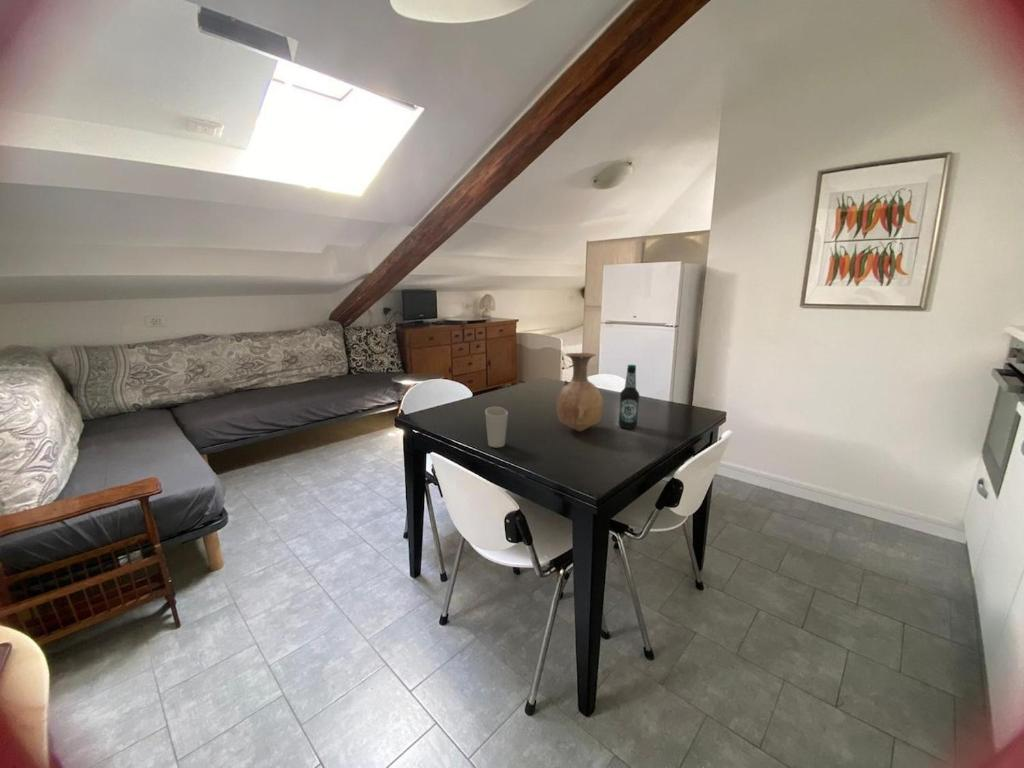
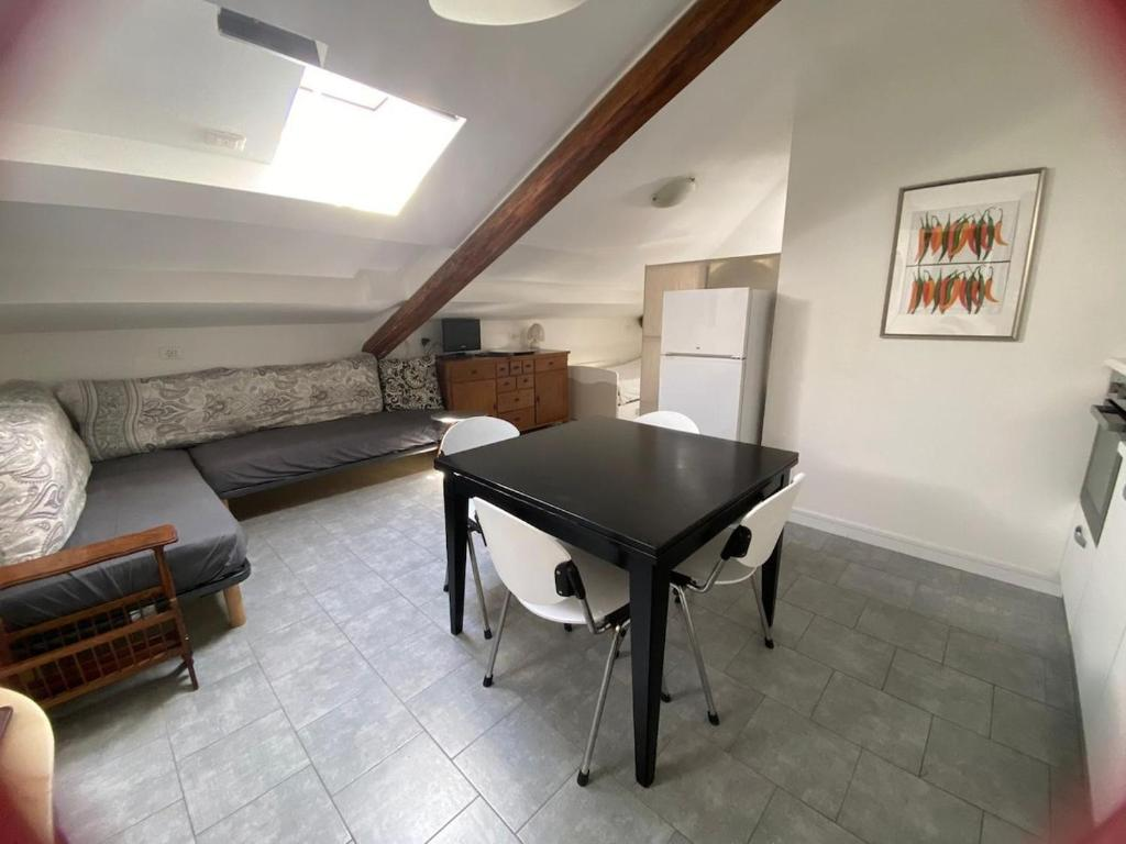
- bottle (629, 396)
- vase (580, 393)
- cup (496, 427)
